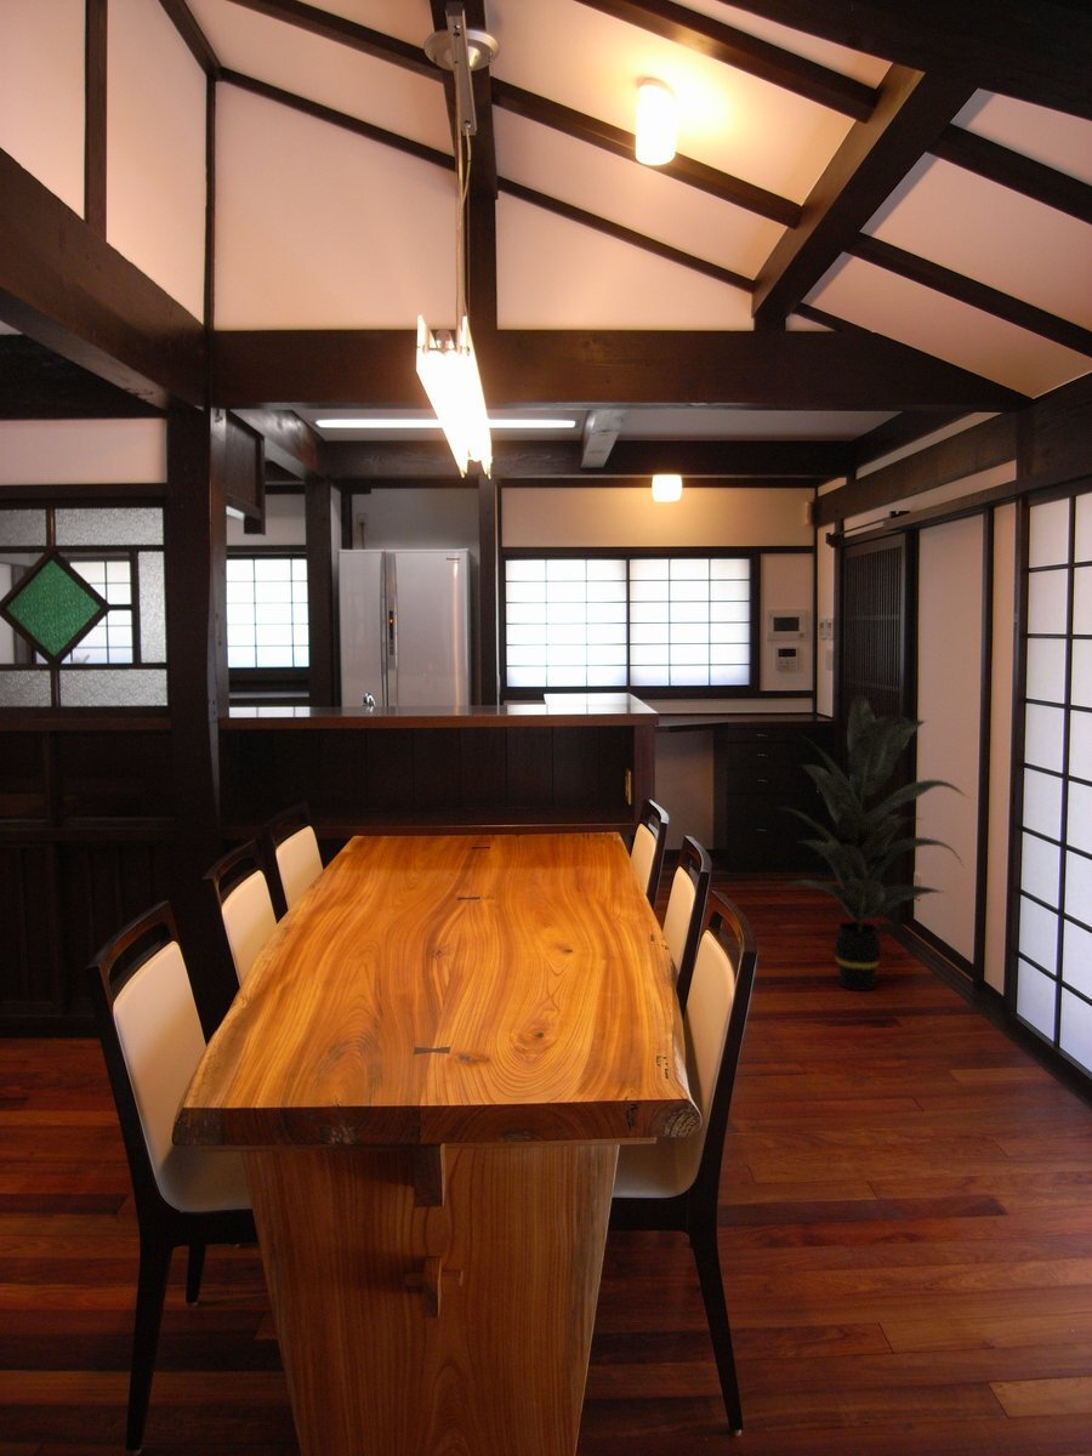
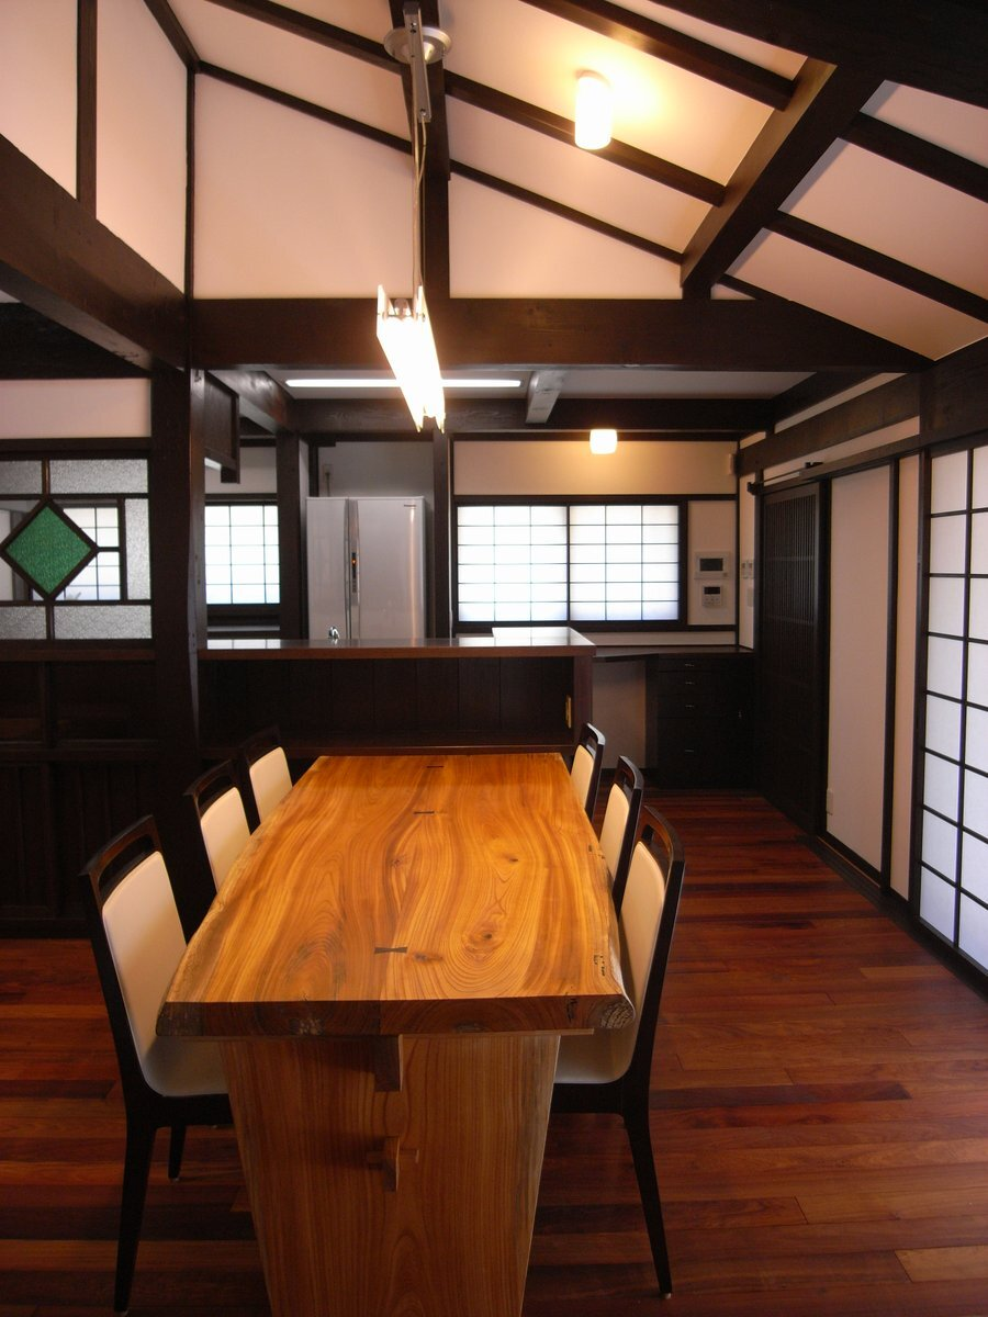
- indoor plant (865, 840)
